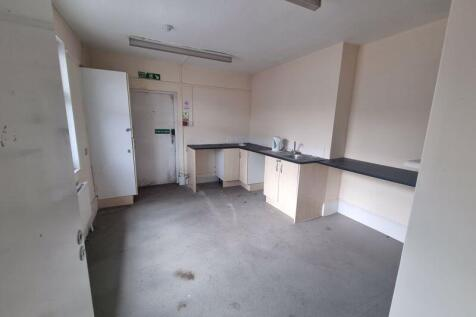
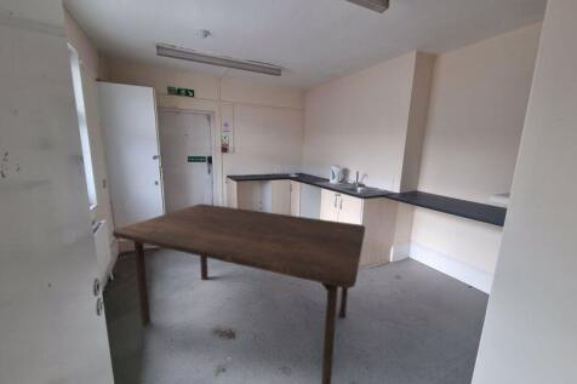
+ dining table (250, 266)
